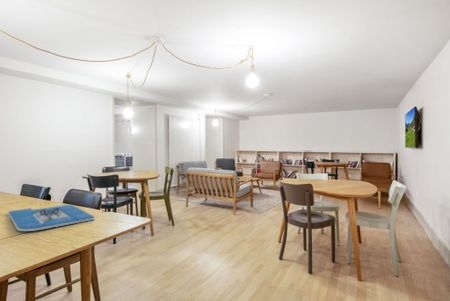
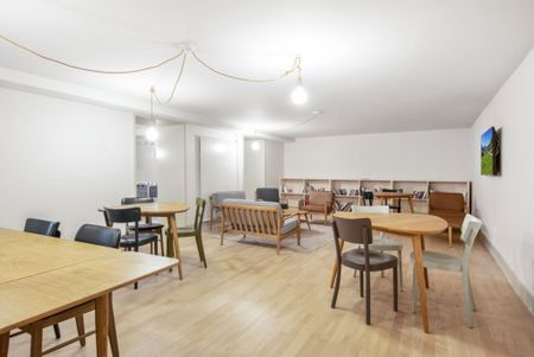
- board game (49, 212)
